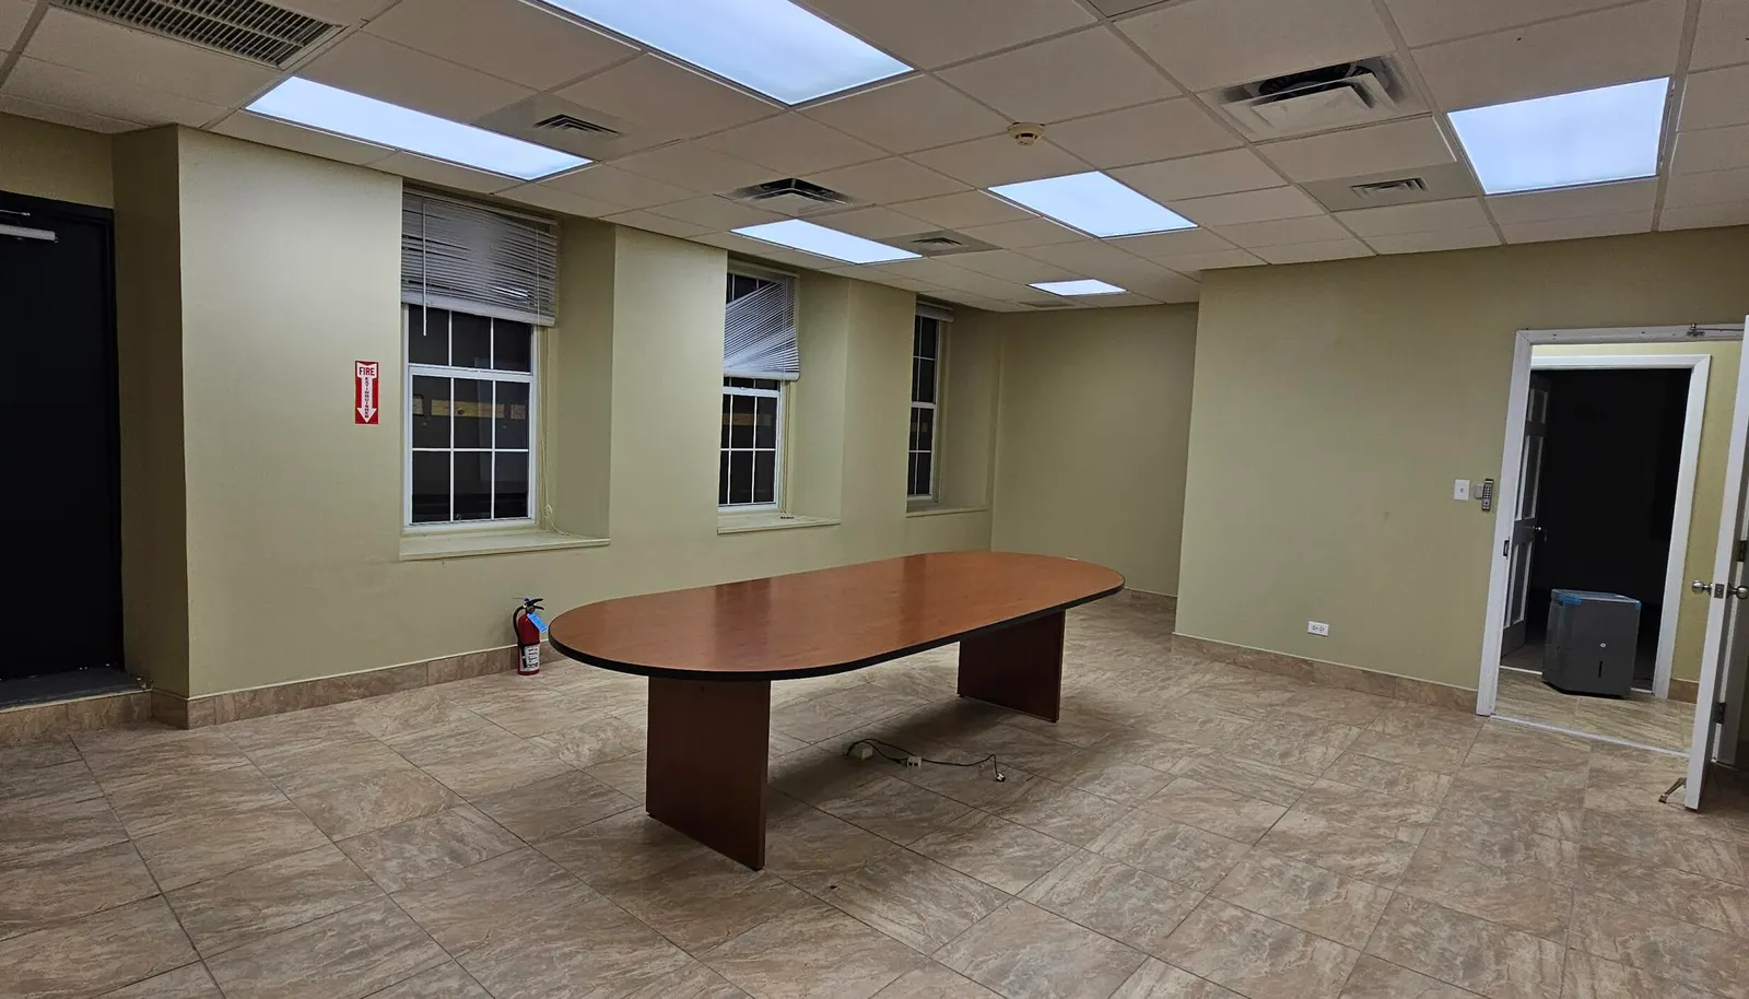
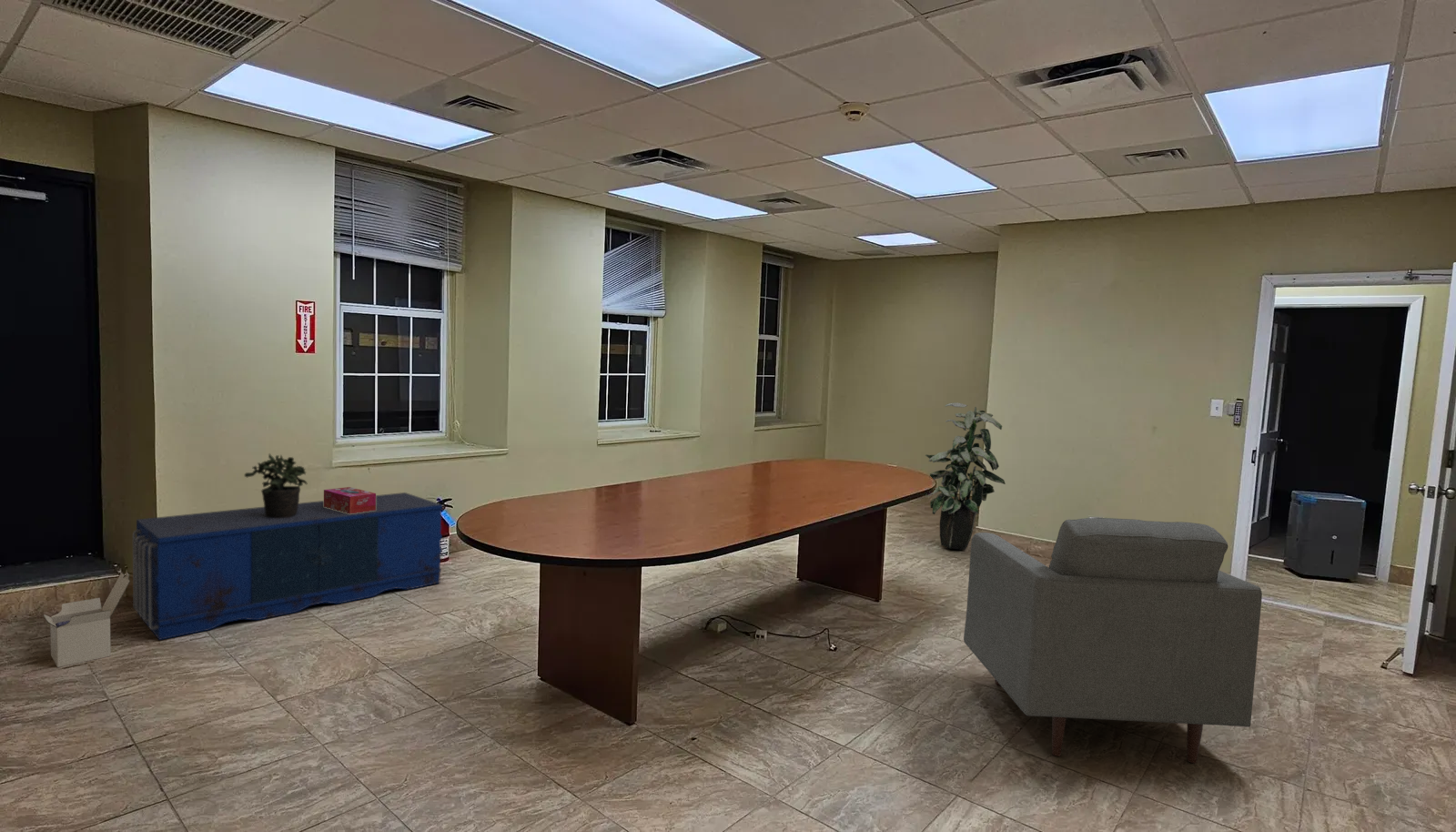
+ potted plant (278, 483)
+ tissue box (349, 499)
+ indoor plant (960, 475)
+ shipping container (302, 554)
+ cardboard box (87, 616)
+ chair (1093, 613)
